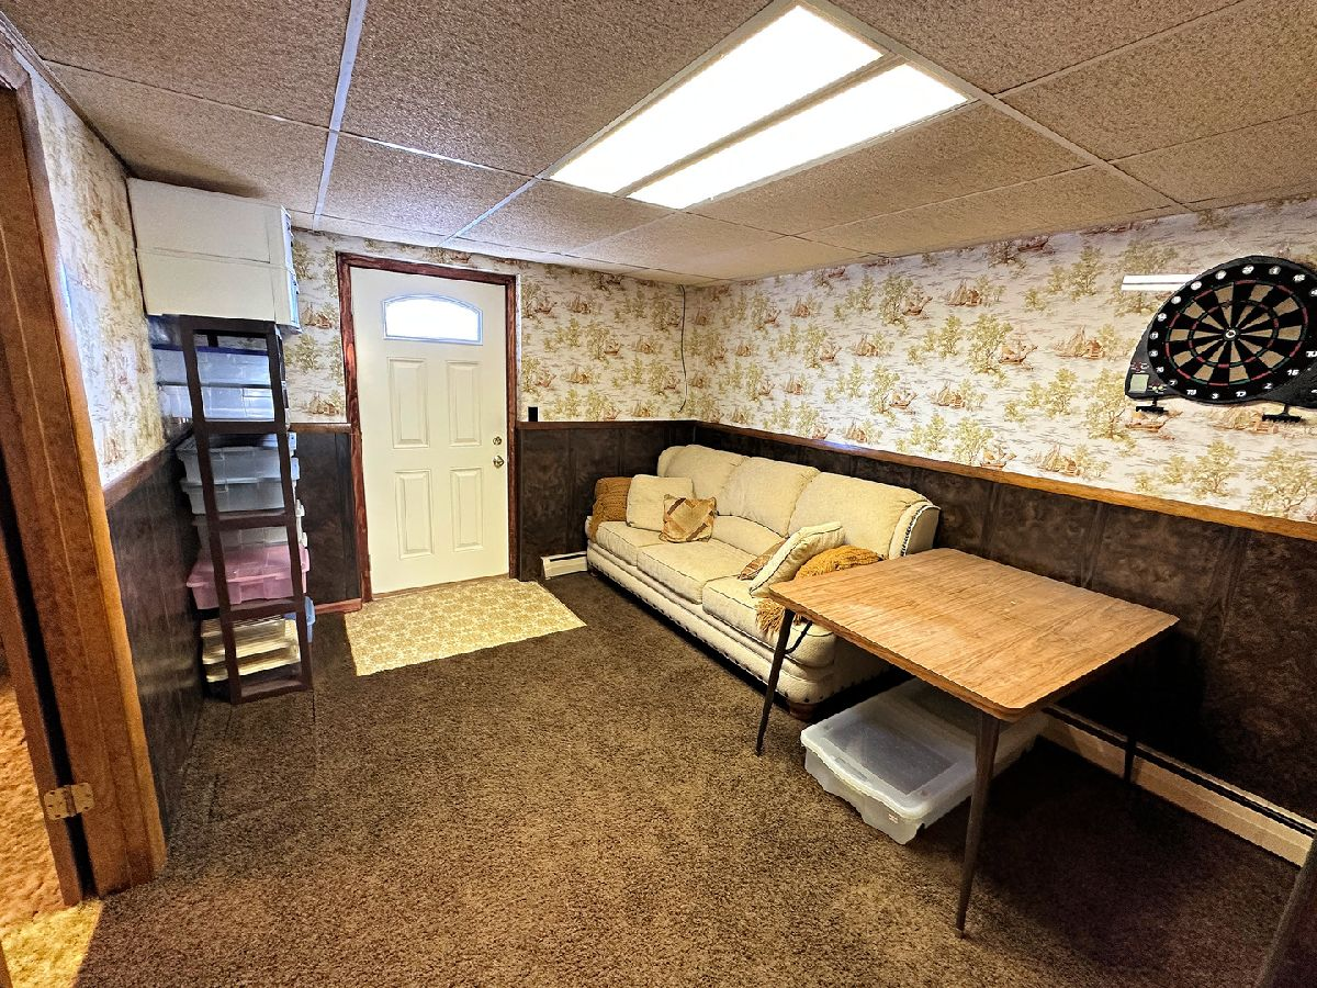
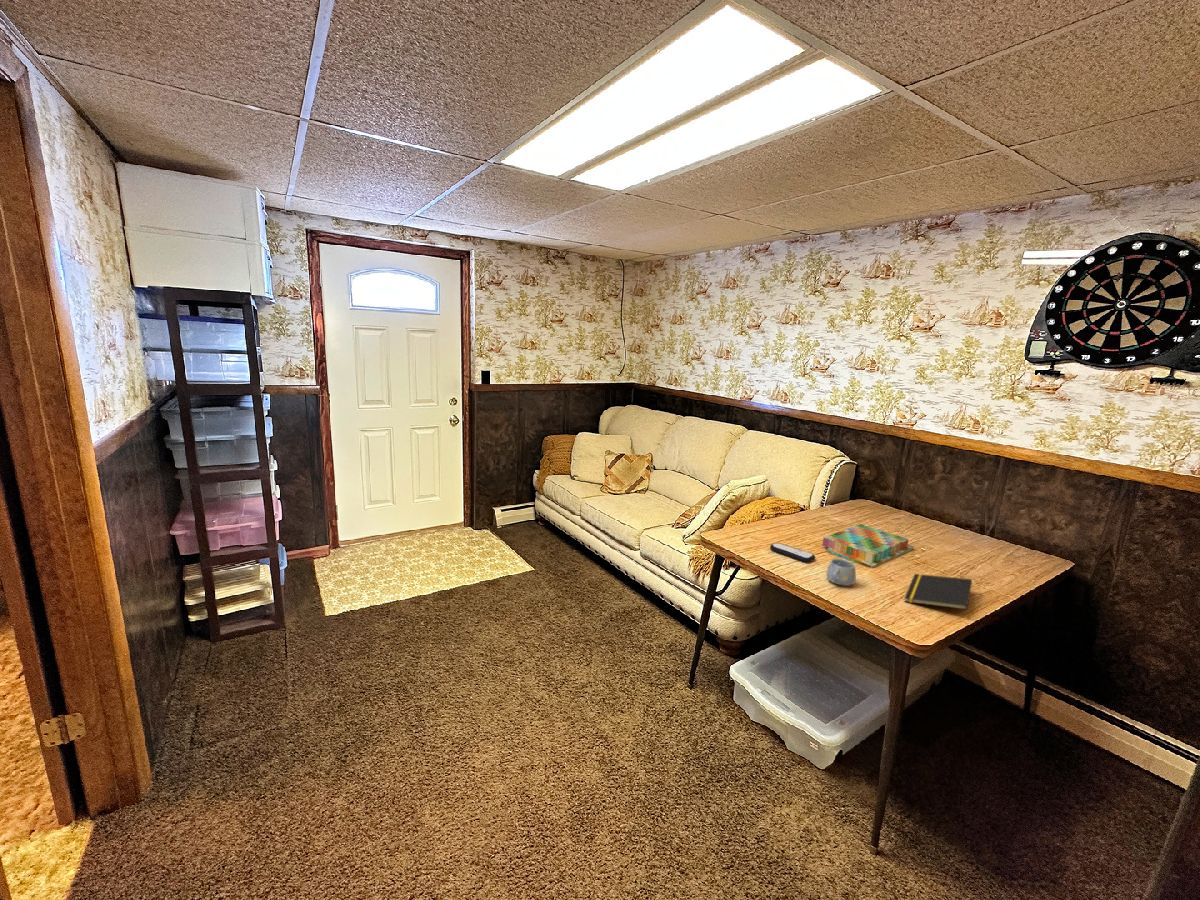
+ remote control (791, 552)
+ mug (839, 573)
+ board game (867, 543)
+ notepad (938, 590)
